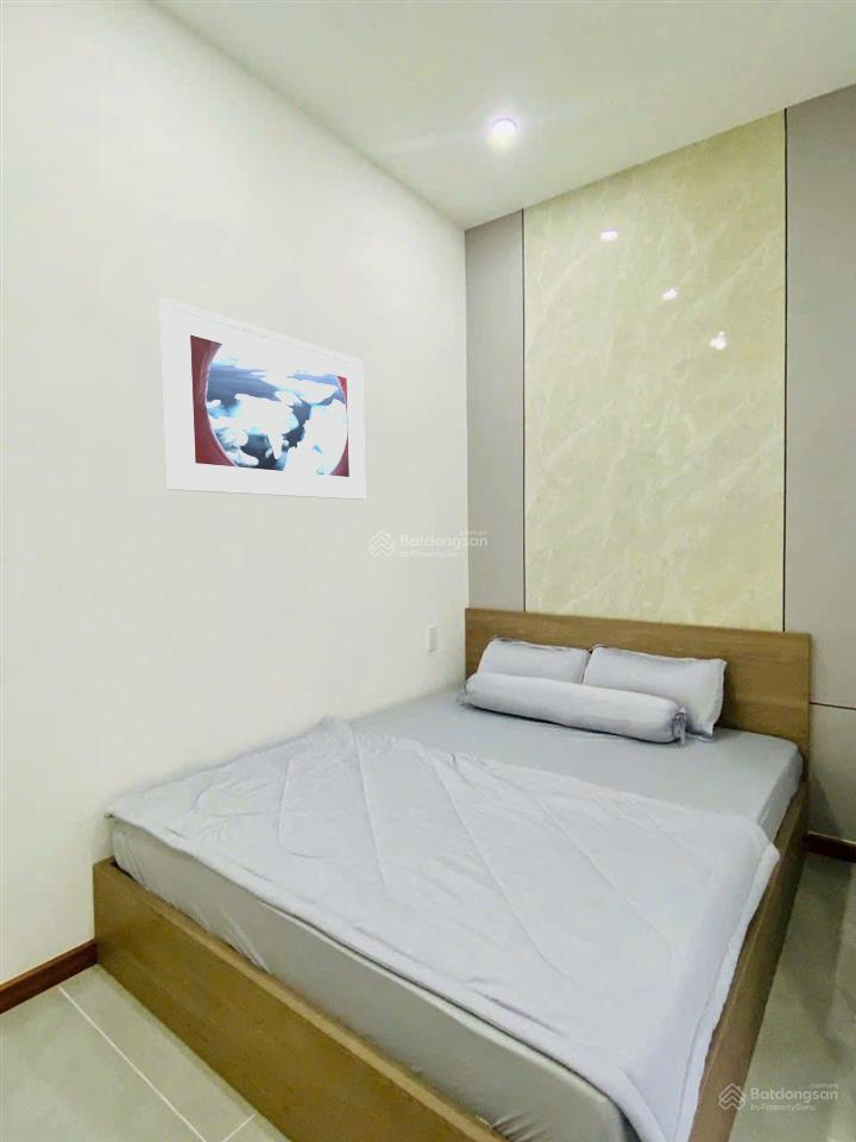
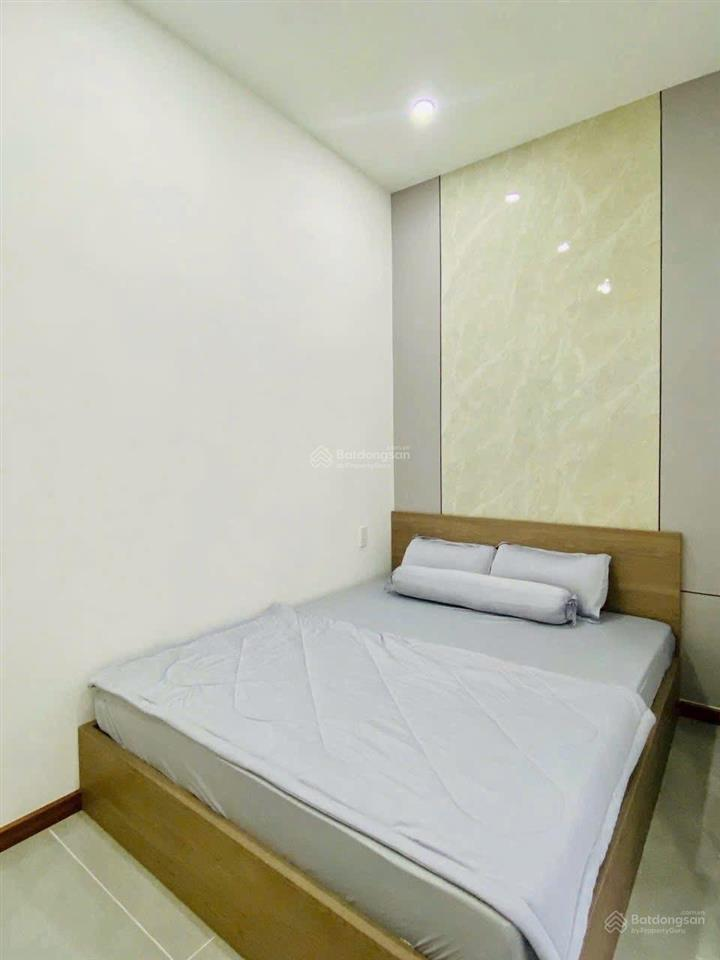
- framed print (279, 415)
